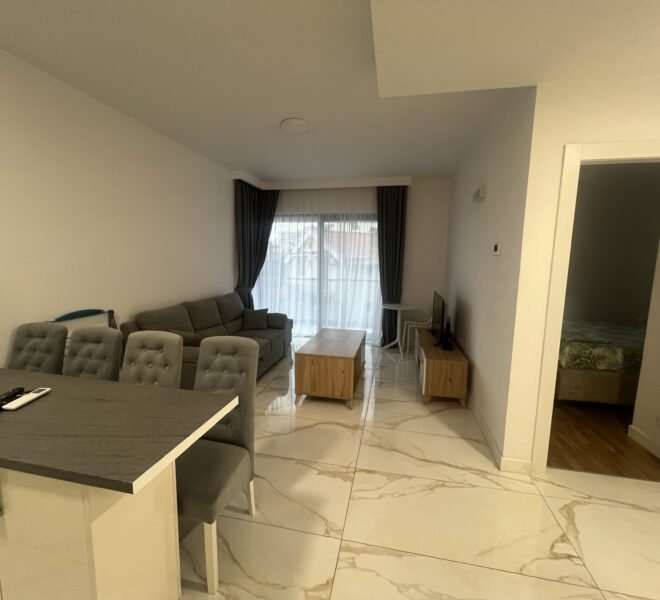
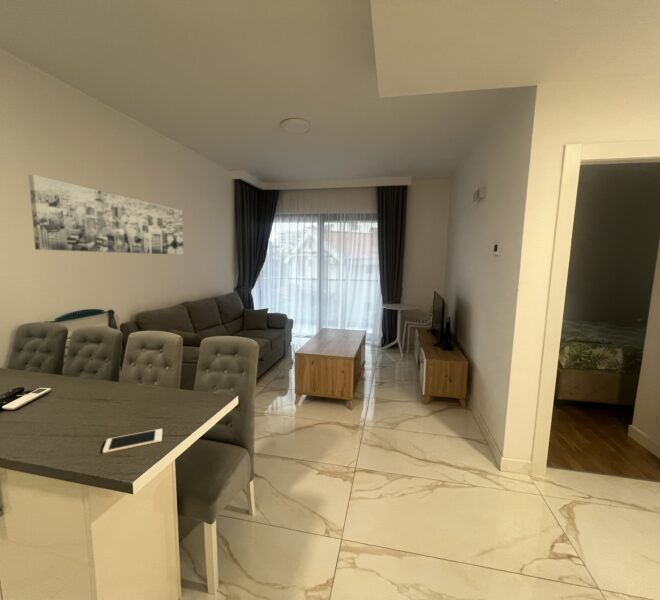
+ cell phone (134, 440)
+ wall art (126, 225)
